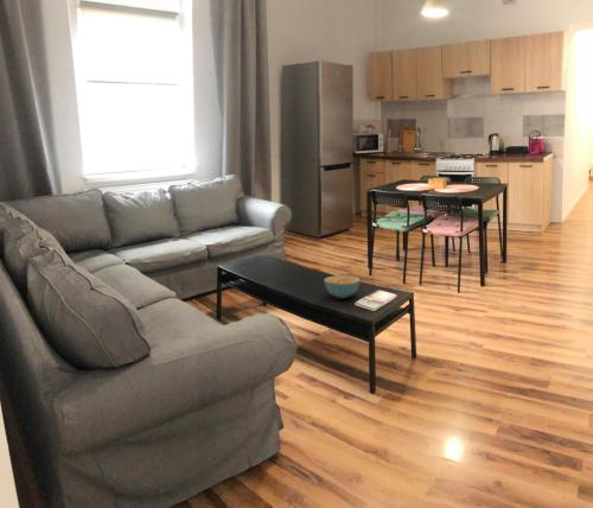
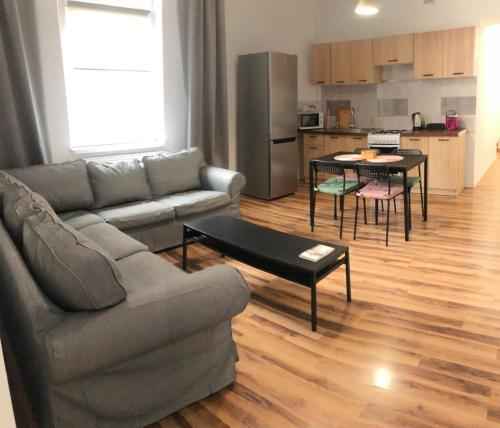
- cereal bowl (342, 287)
